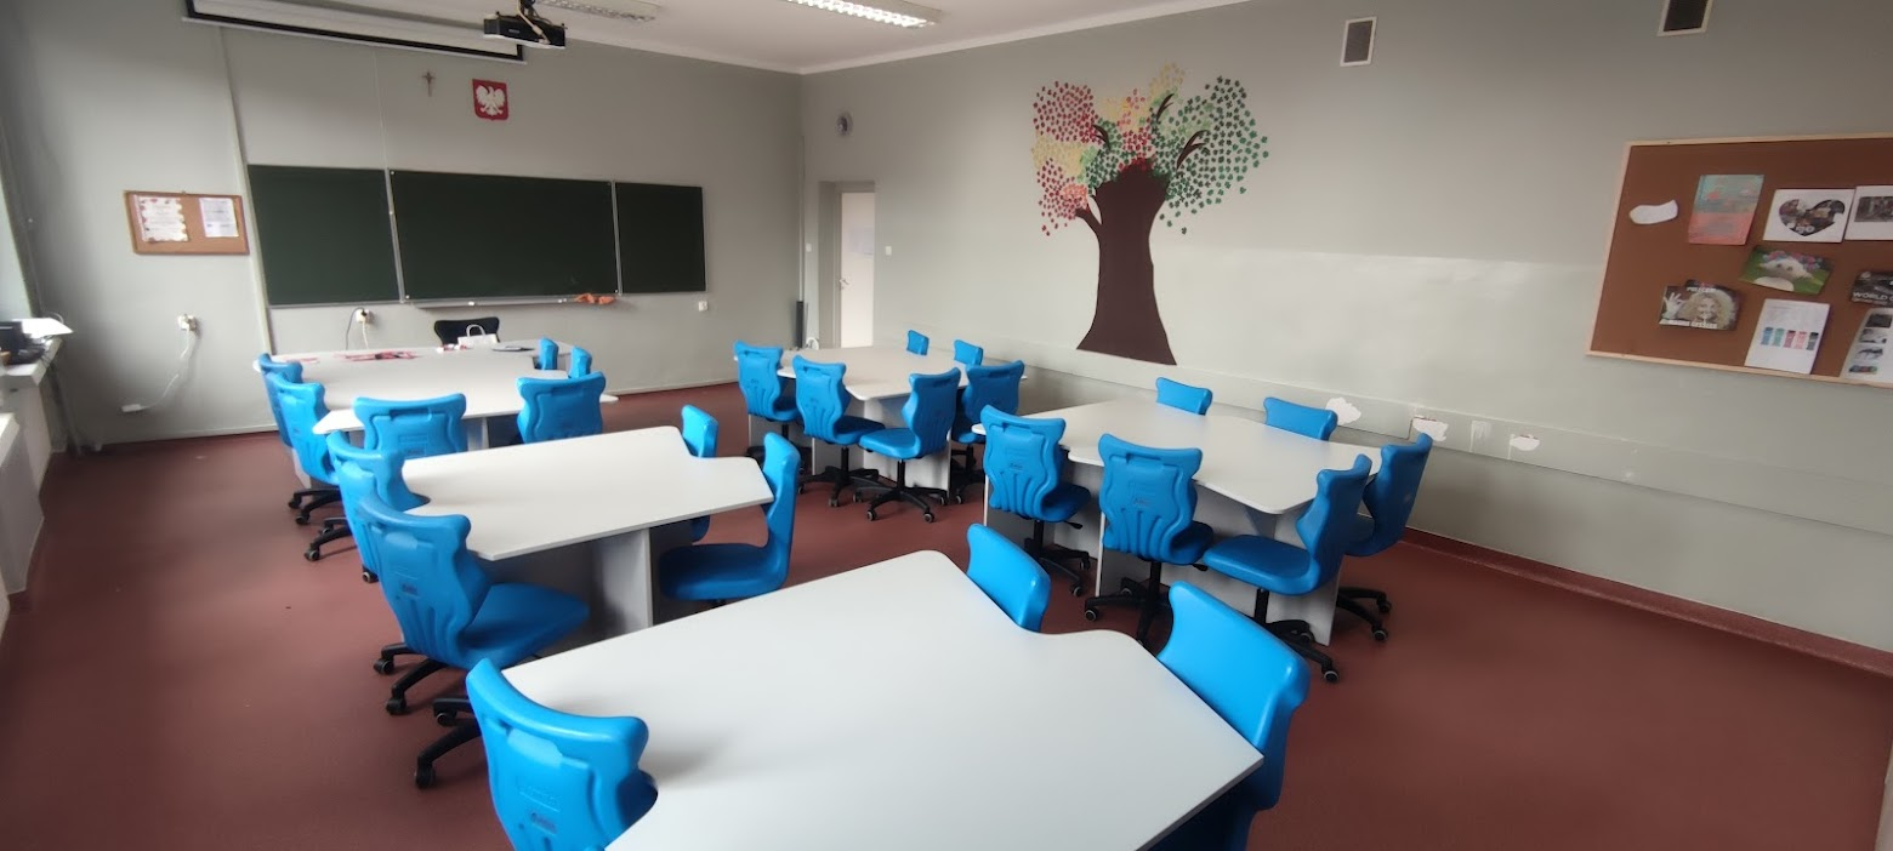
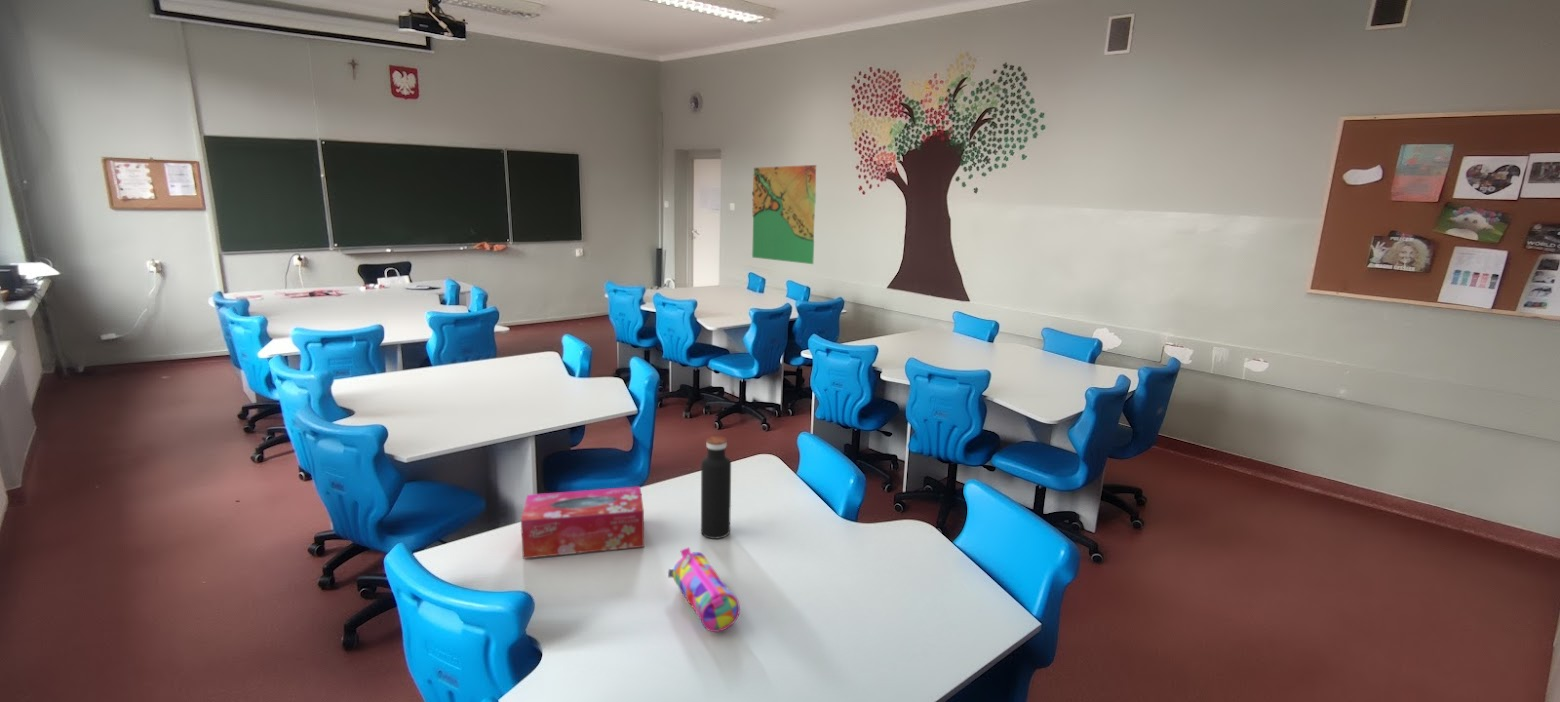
+ map (781, 214)
+ pencil case (703, 588)
+ water bottle (716, 486)
+ tissue box (584, 520)
